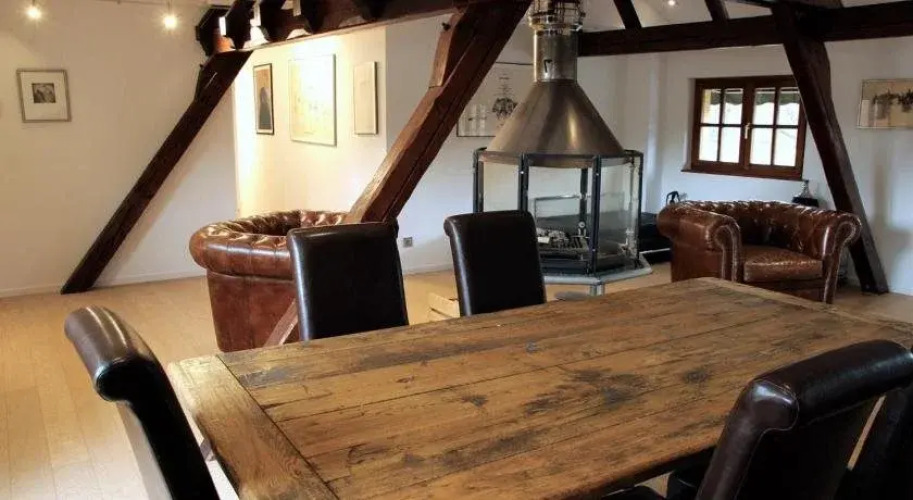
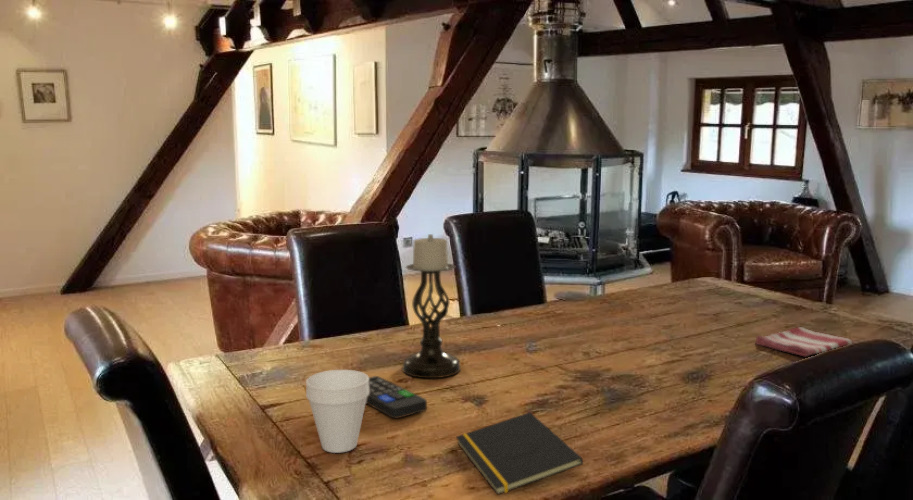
+ notepad (515, 449)
+ candle holder (430, 302)
+ cup (338, 412)
+ dish towel (803, 340)
+ remote control (385, 395)
